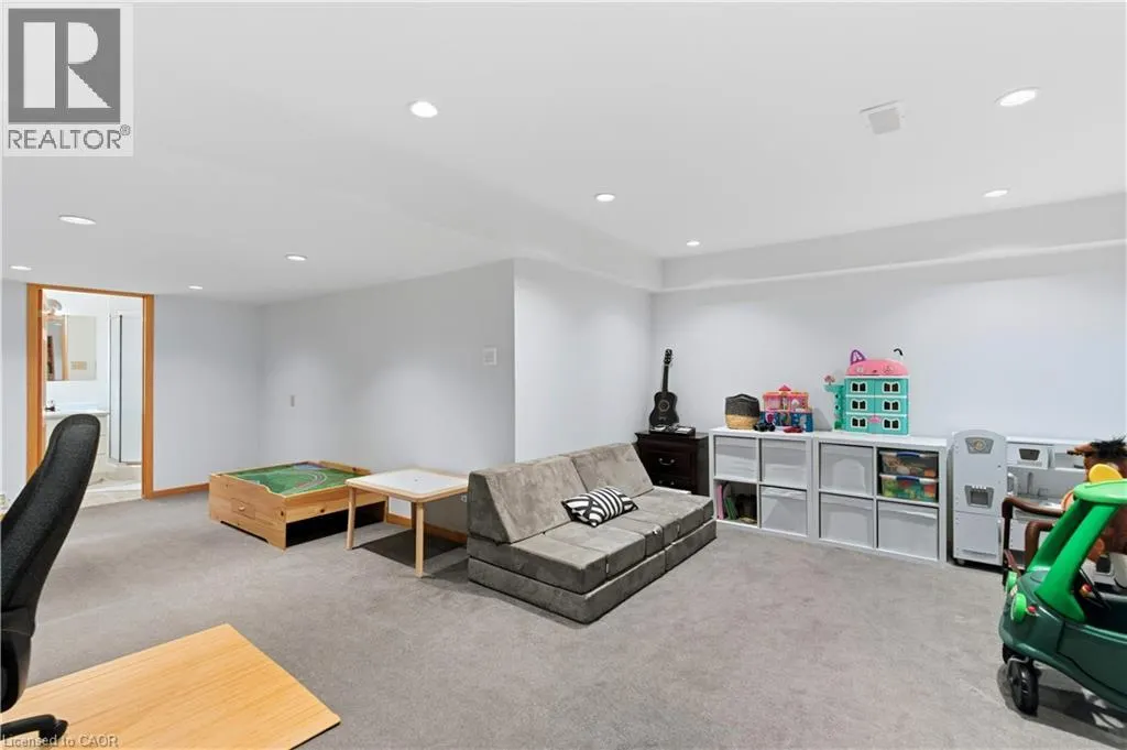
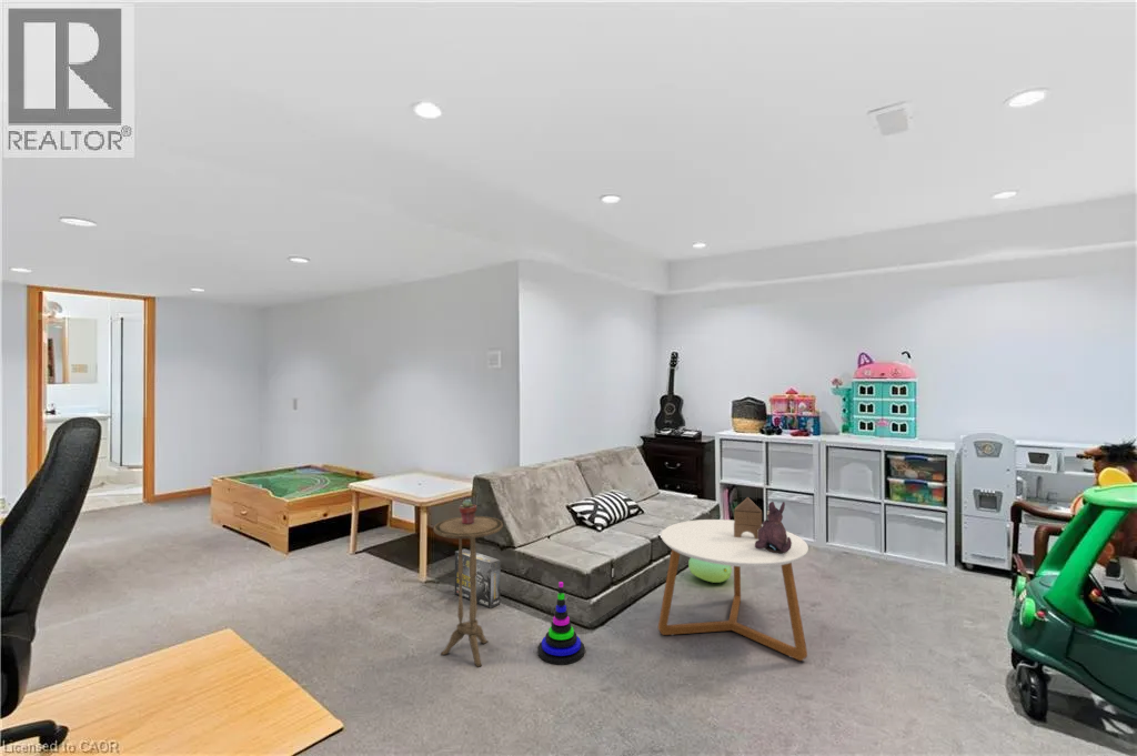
+ side table (471, 588)
+ toy blocks (747, 516)
+ coffee table (734, 583)
+ box (476, 577)
+ stacking toy (561, 616)
+ plush toy (710, 563)
+ plush toy (778, 526)
+ potted succulent (467, 511)
